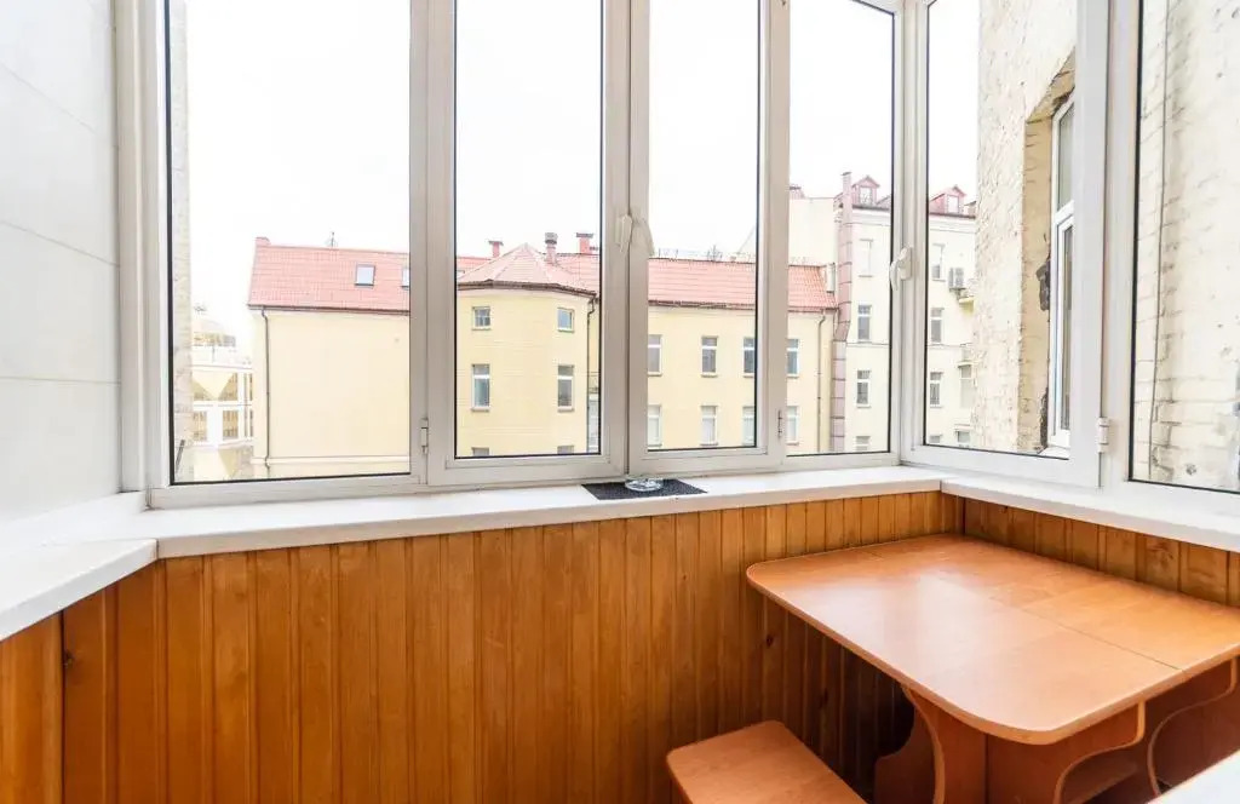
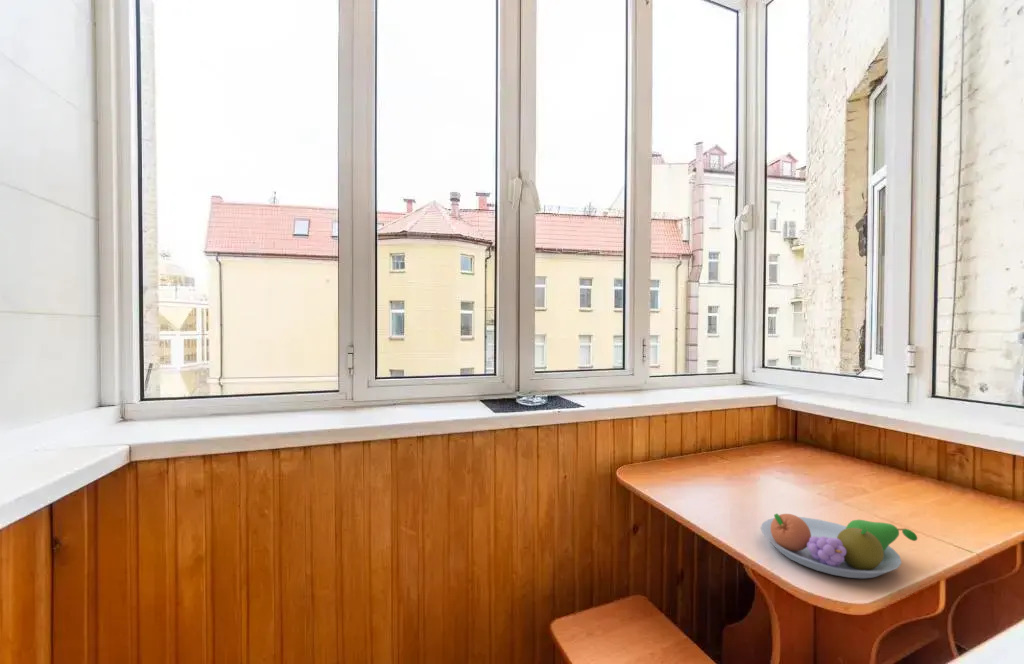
+ fruit bowl (831, 531)
